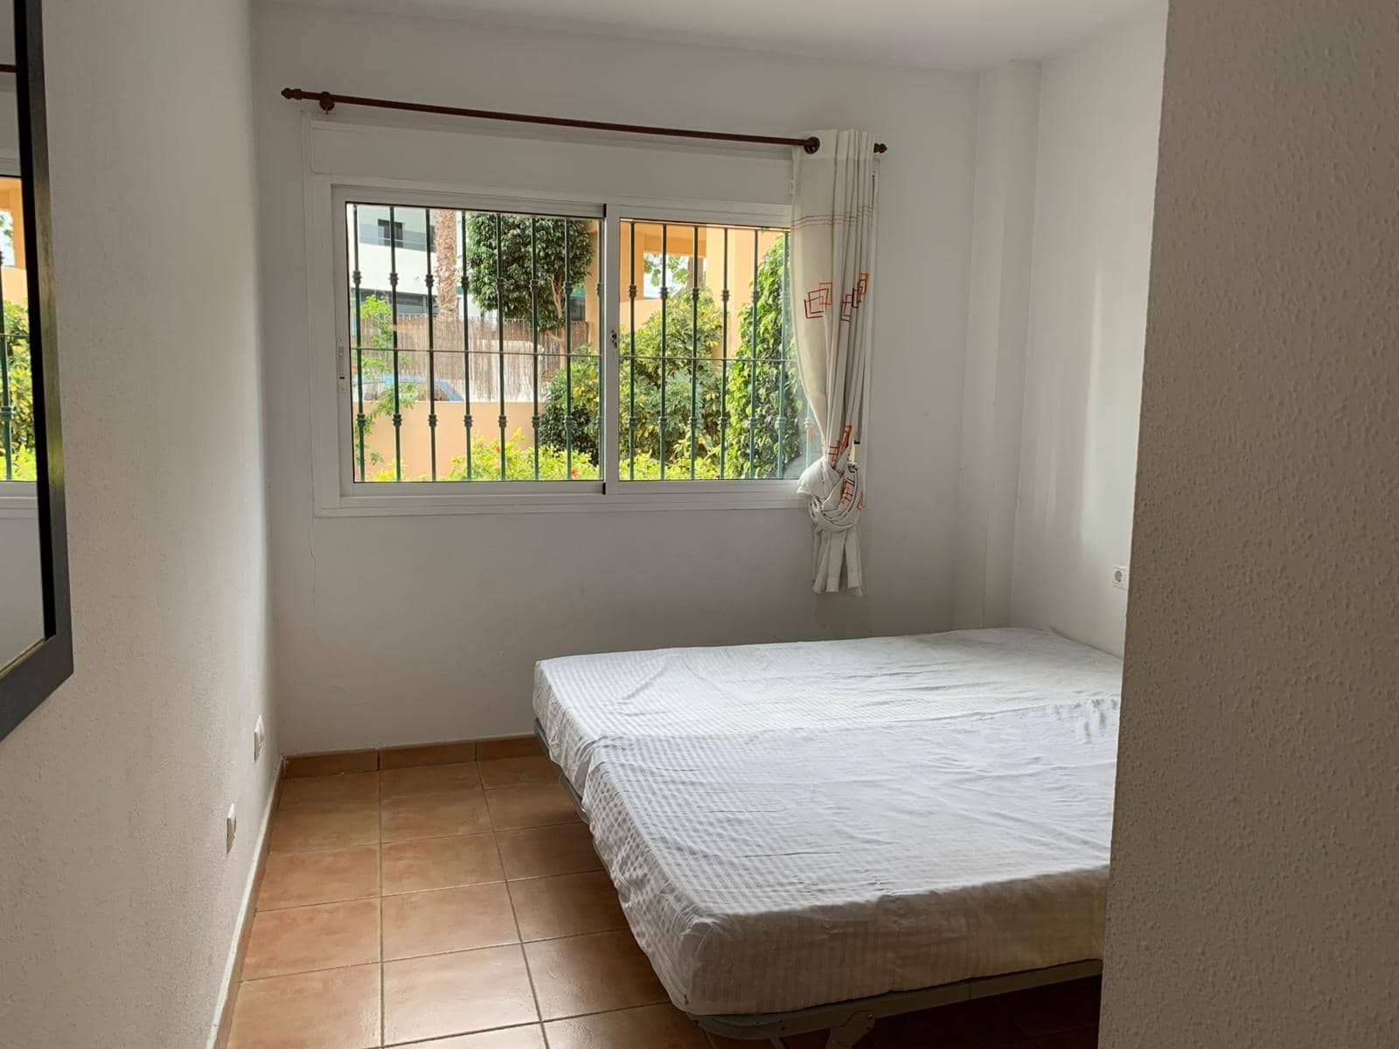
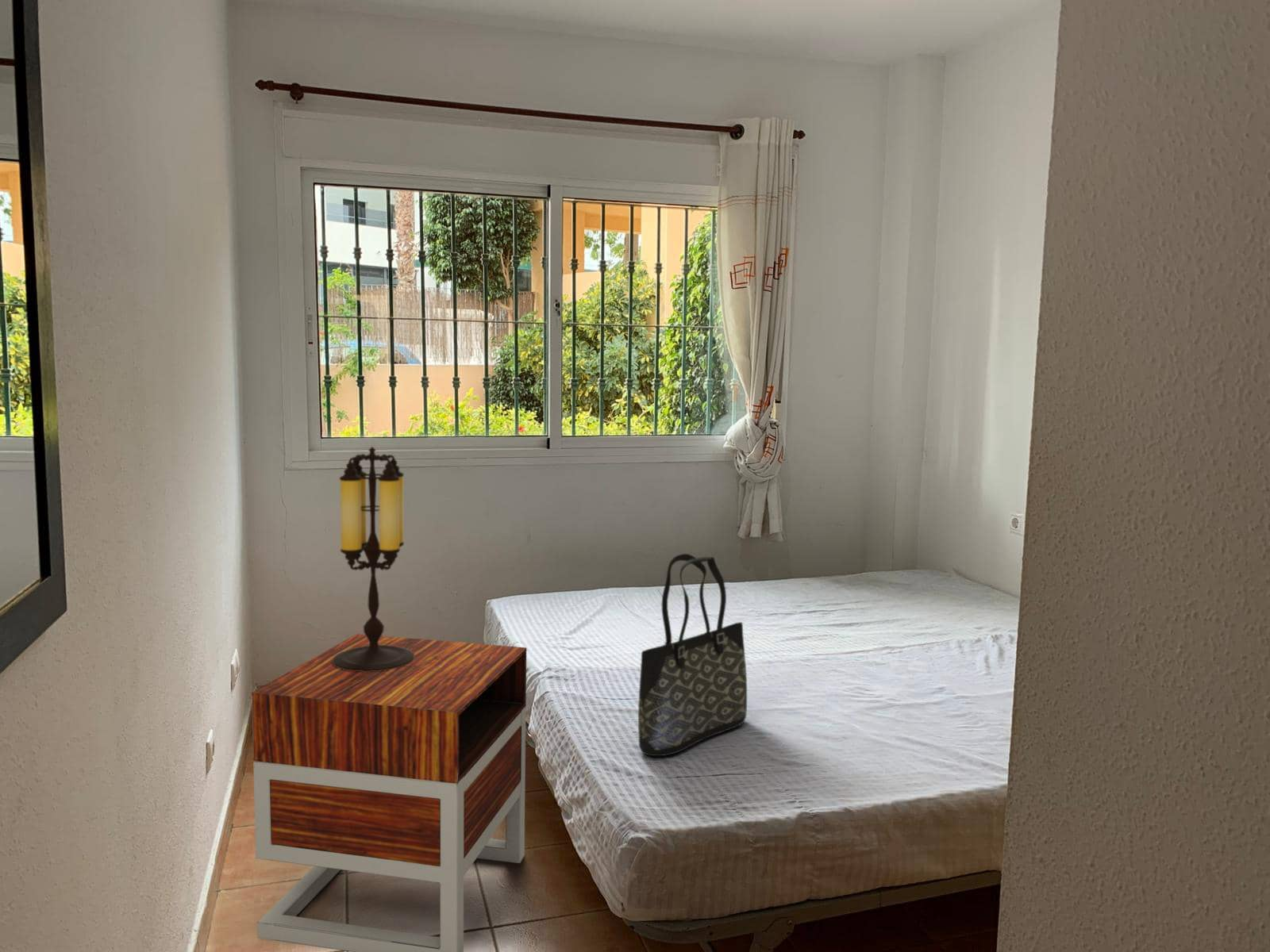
+ nightstand (395, 781)
+ table lamp (373, 553)
+ tote bag (695, 647)
